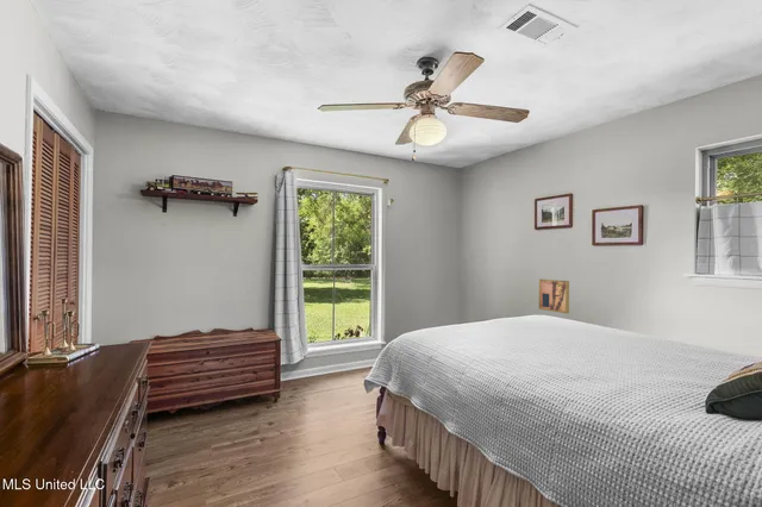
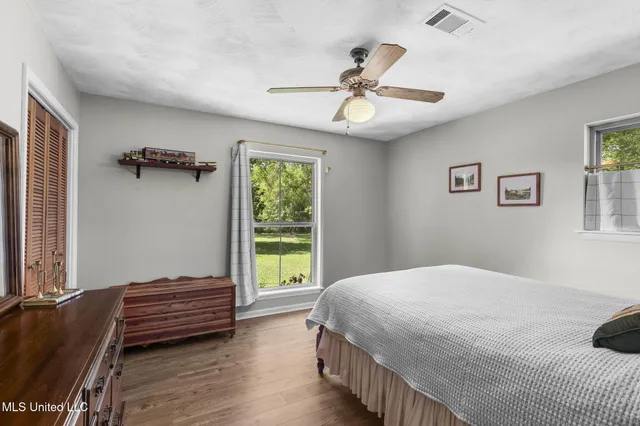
- wall art (552, 295)
